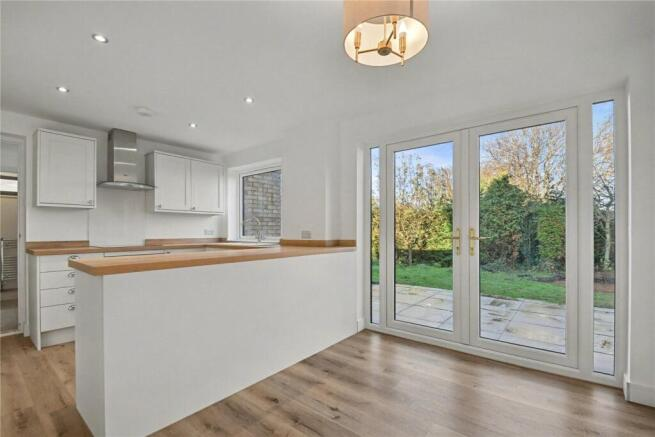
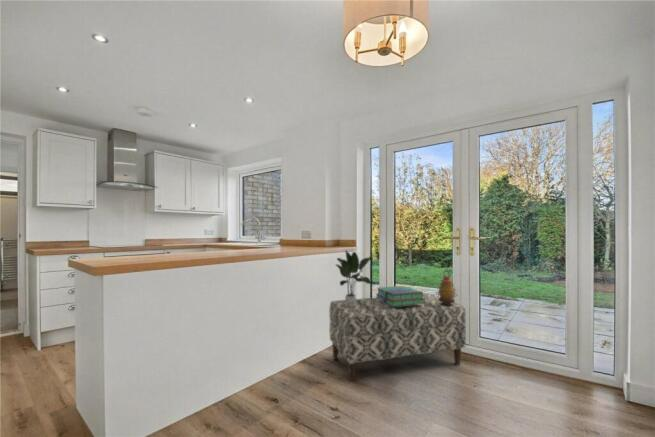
+ lantern (446, 286)
+ potted plant (353, 278)
+ bench (395, 332)
+ stack of books (399, 296)
